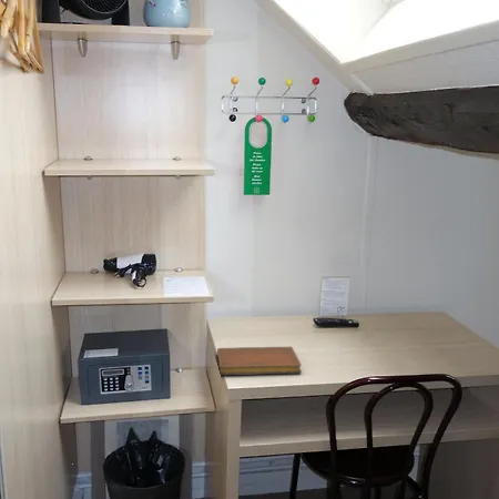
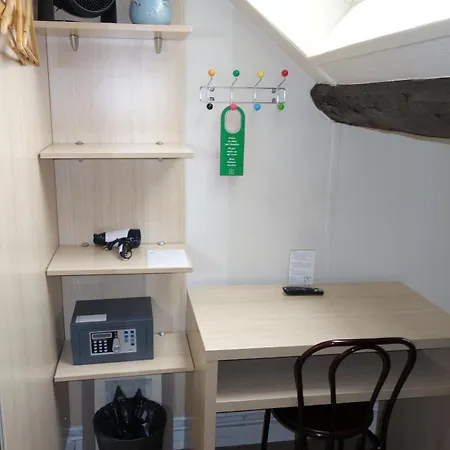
- notebook (257, 359)
